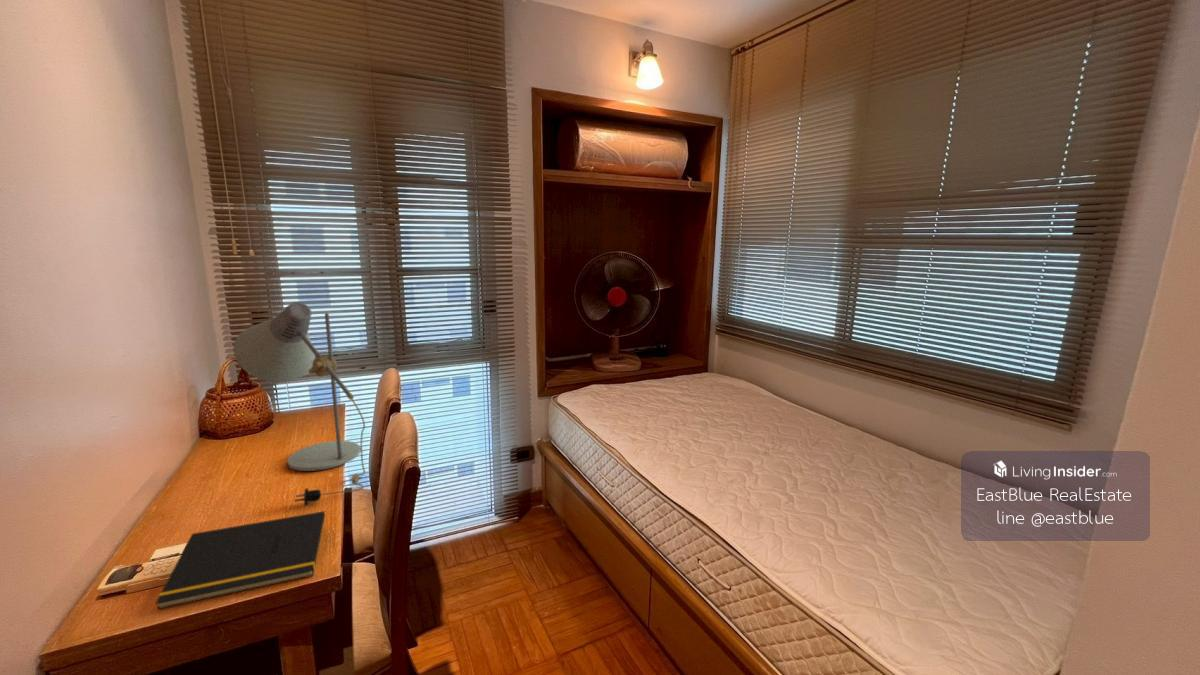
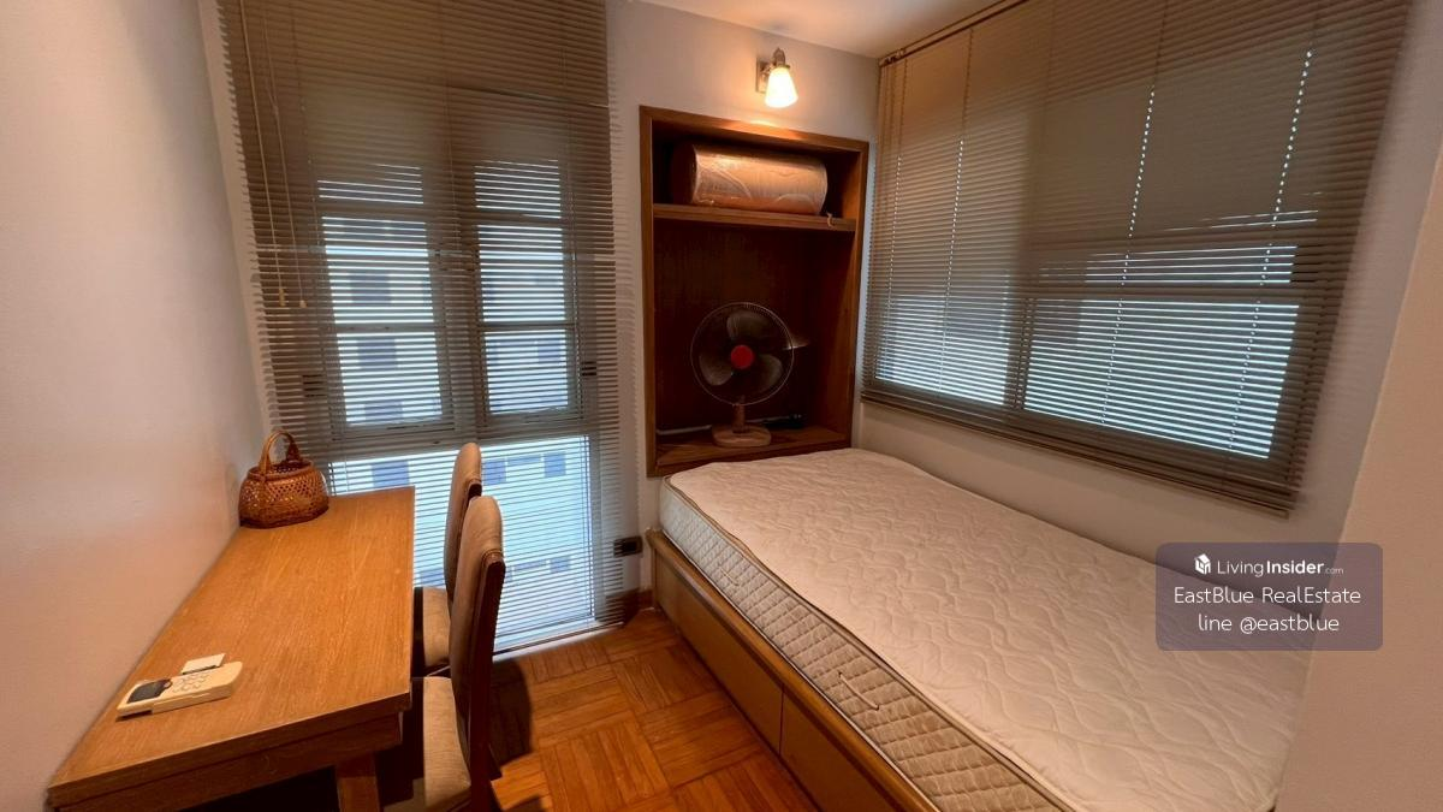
- desk lamp (295, 379)
- notepad (251, 554)
